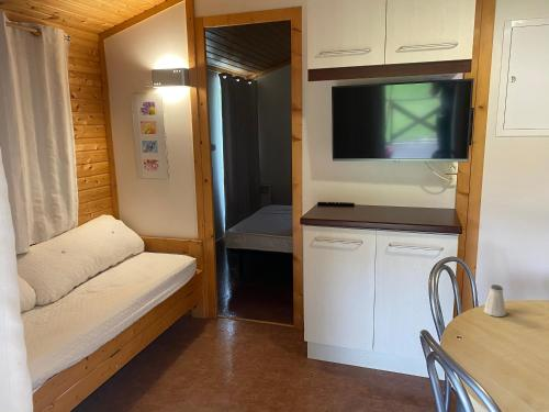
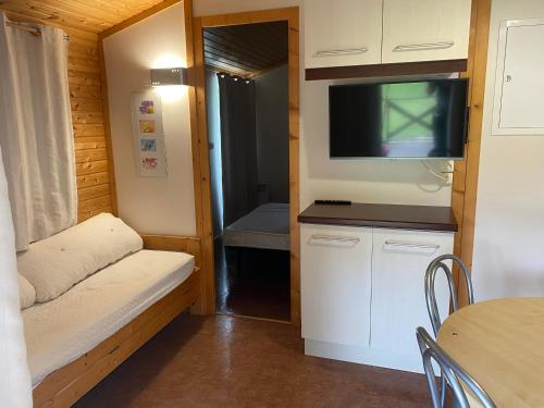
- saltshaker (495, 299)
